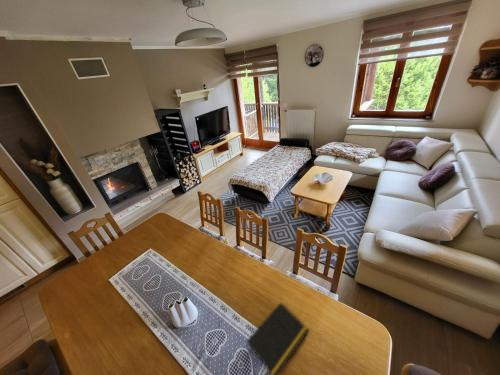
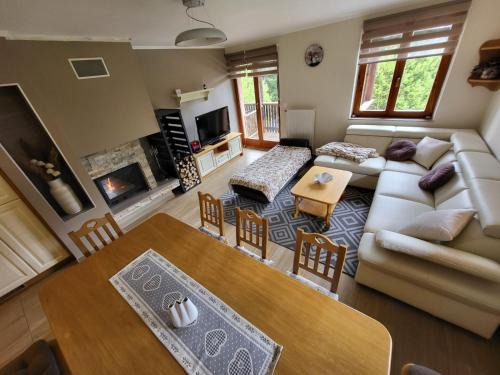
- notepad (278, 335)
